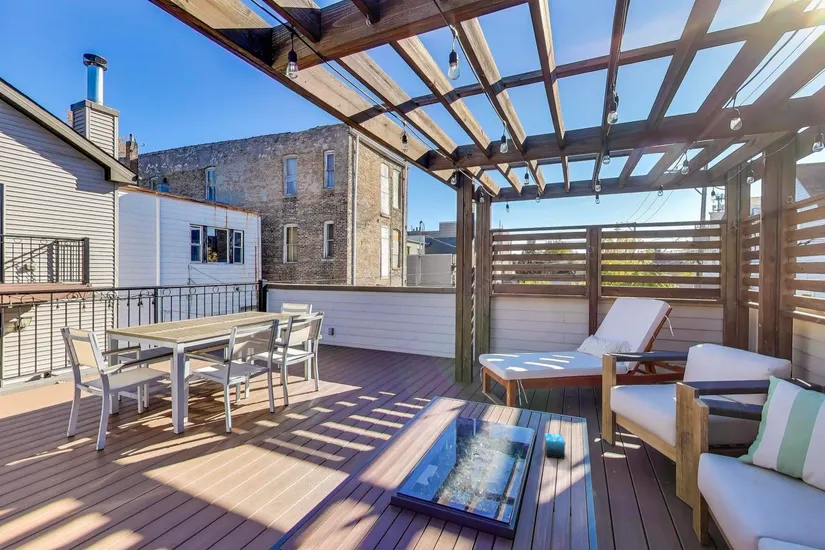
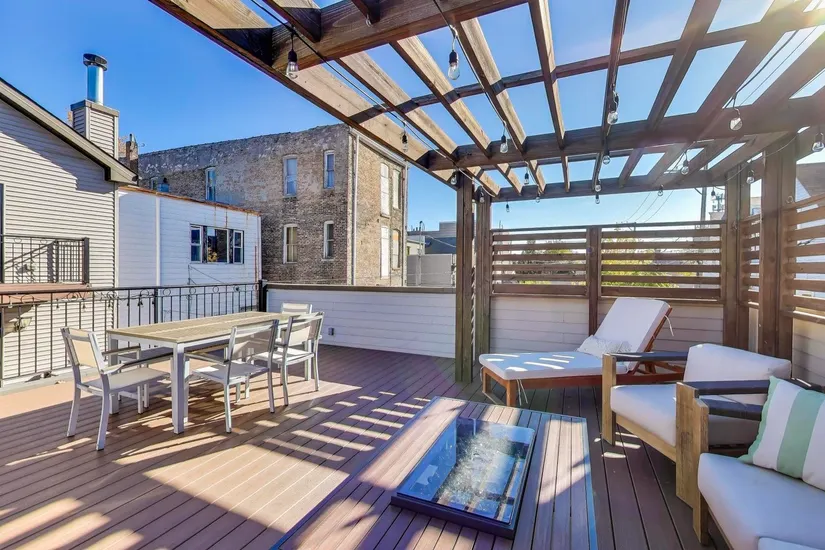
- candle (554, 442)
